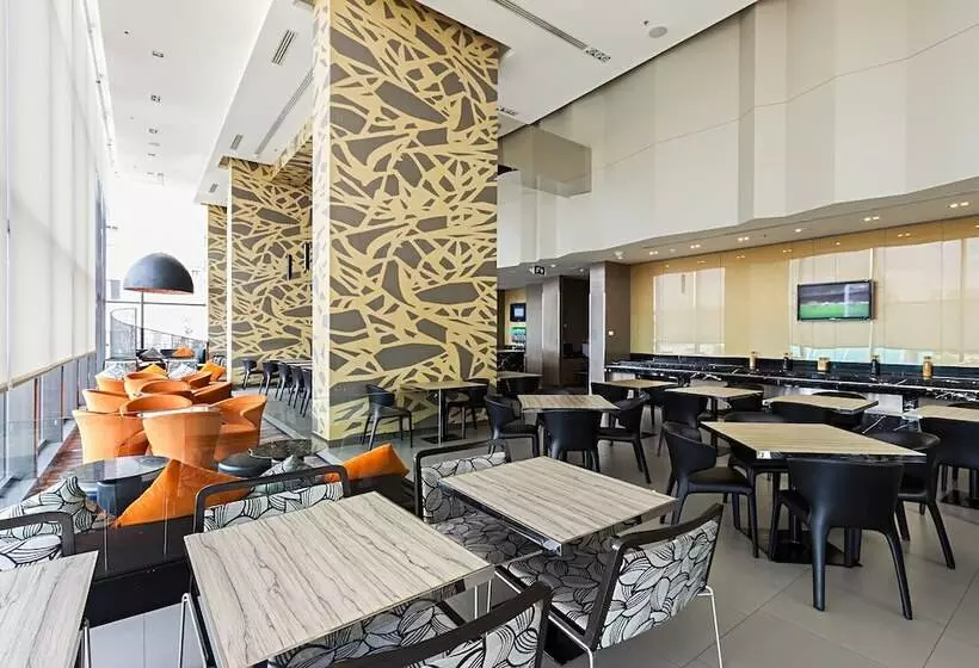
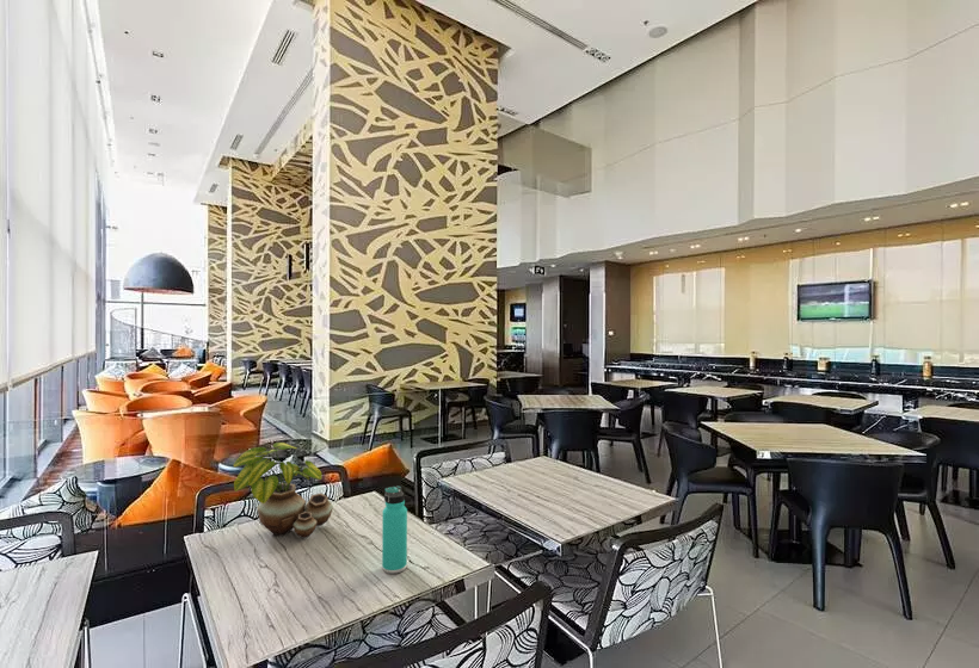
+ thermos bottle (394, 527)
+ potted plant (283, 488)
